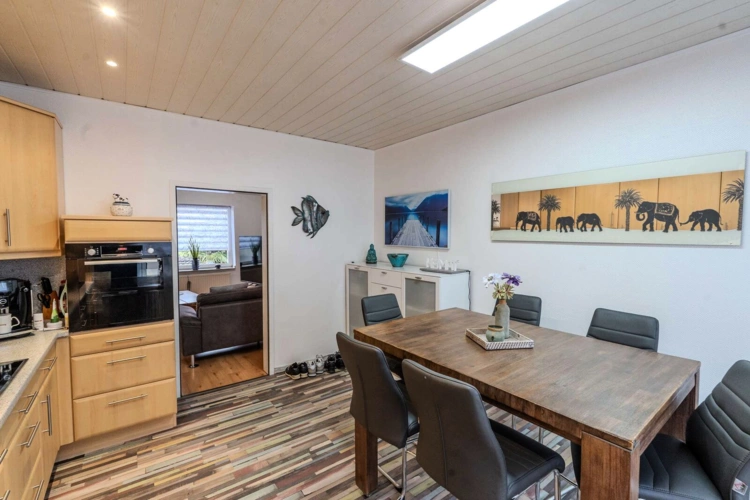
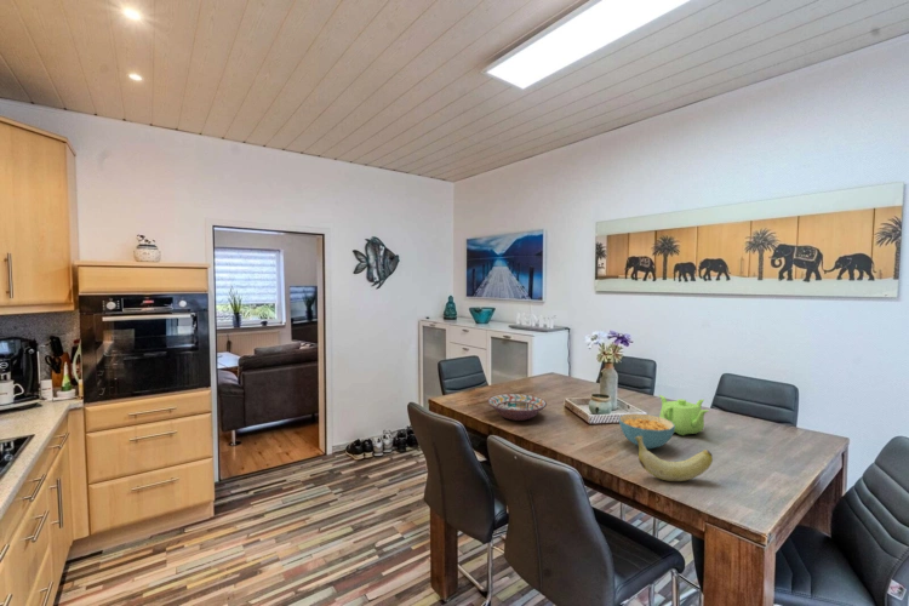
+ decorative bowl (516, 408)
+ banana (671, 462)
+ cereal bowl (645, 433)
+ teapot (684, 415)
